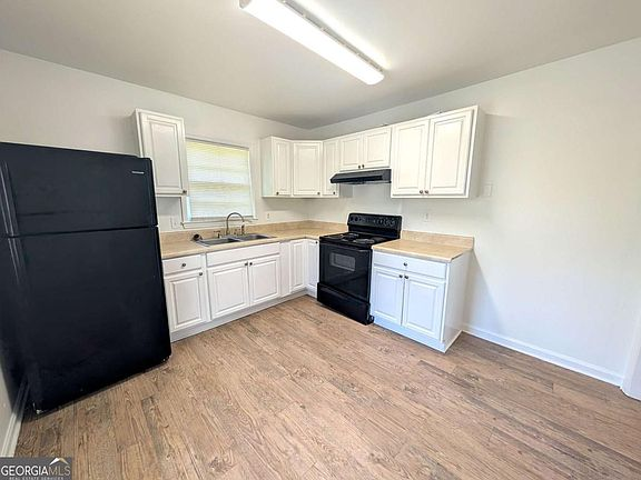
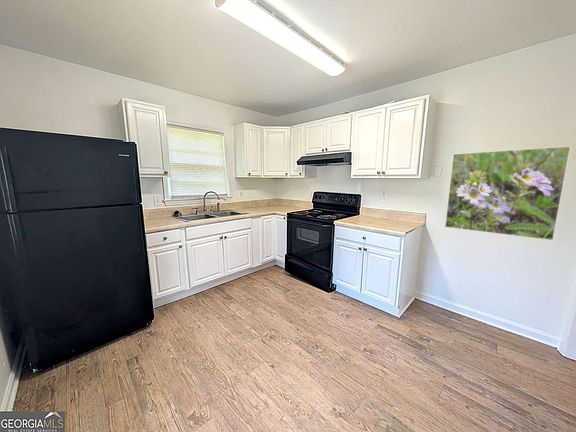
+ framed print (498, 192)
